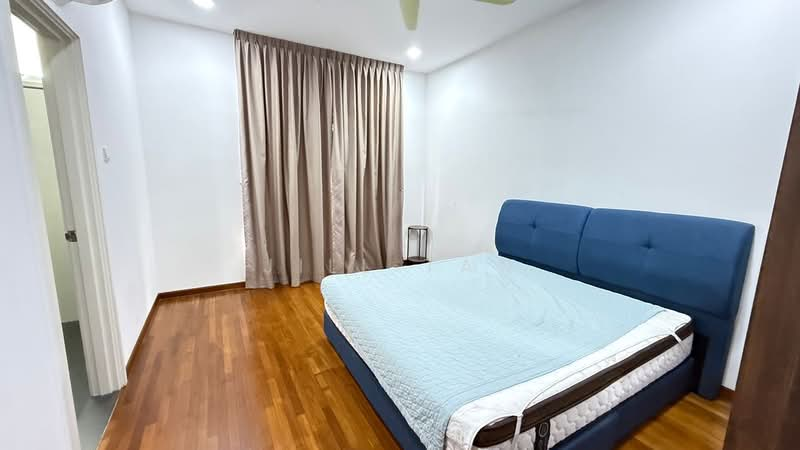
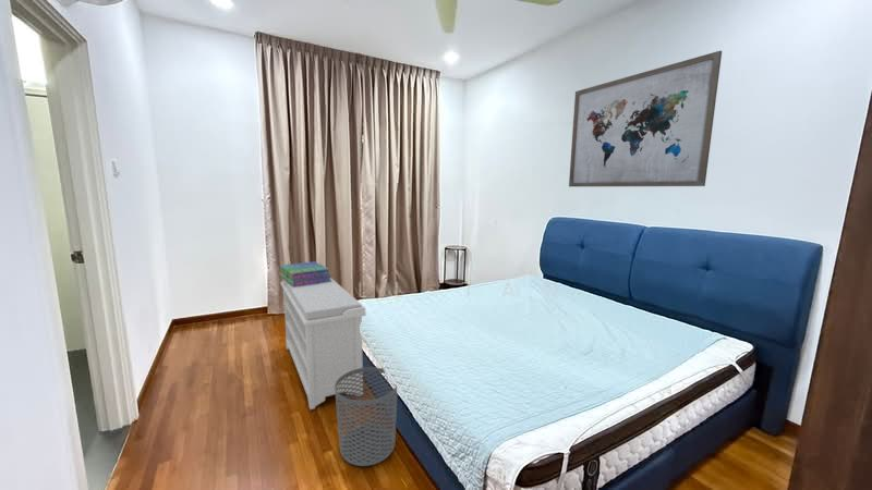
+ wall art (630, 132)
+ bench (318, 329)
+ waste bin (367, 414)
+ stack of books (304, 272)
